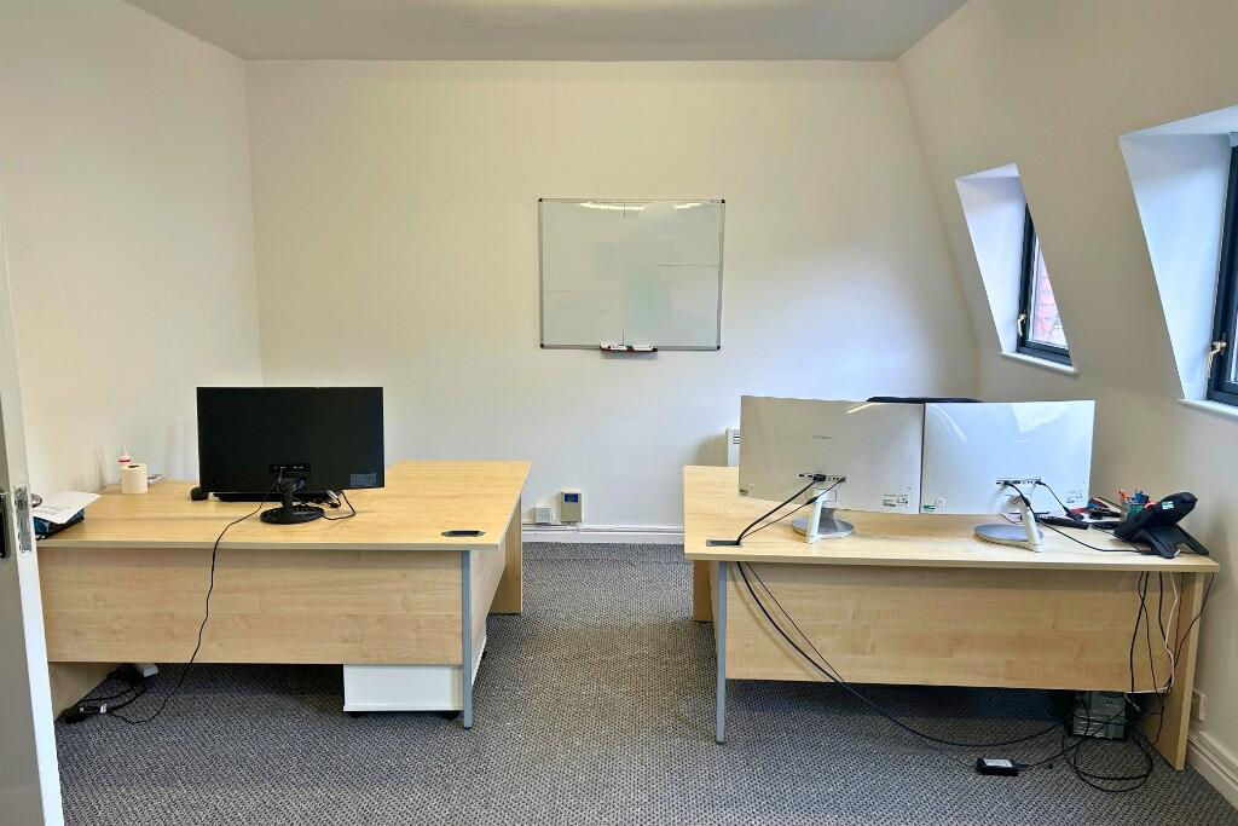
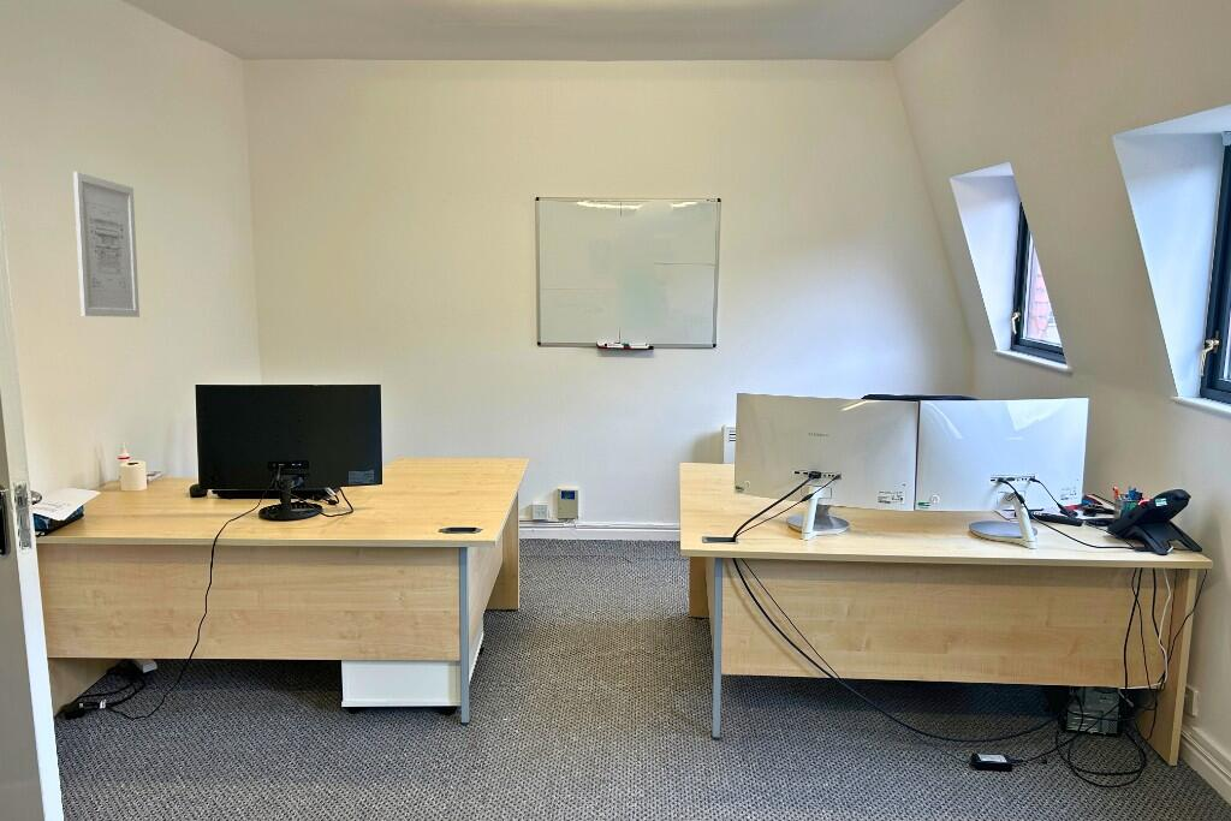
+ wall art (108, 249)
